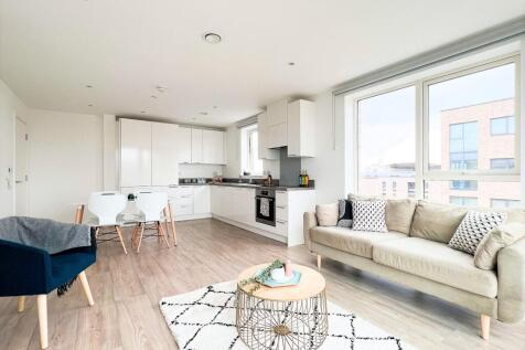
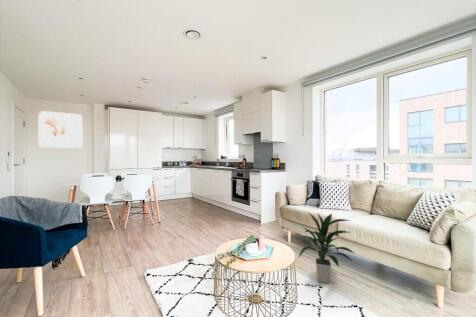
+ wall art (61, 130)
+ indoor plant (323, 245)
